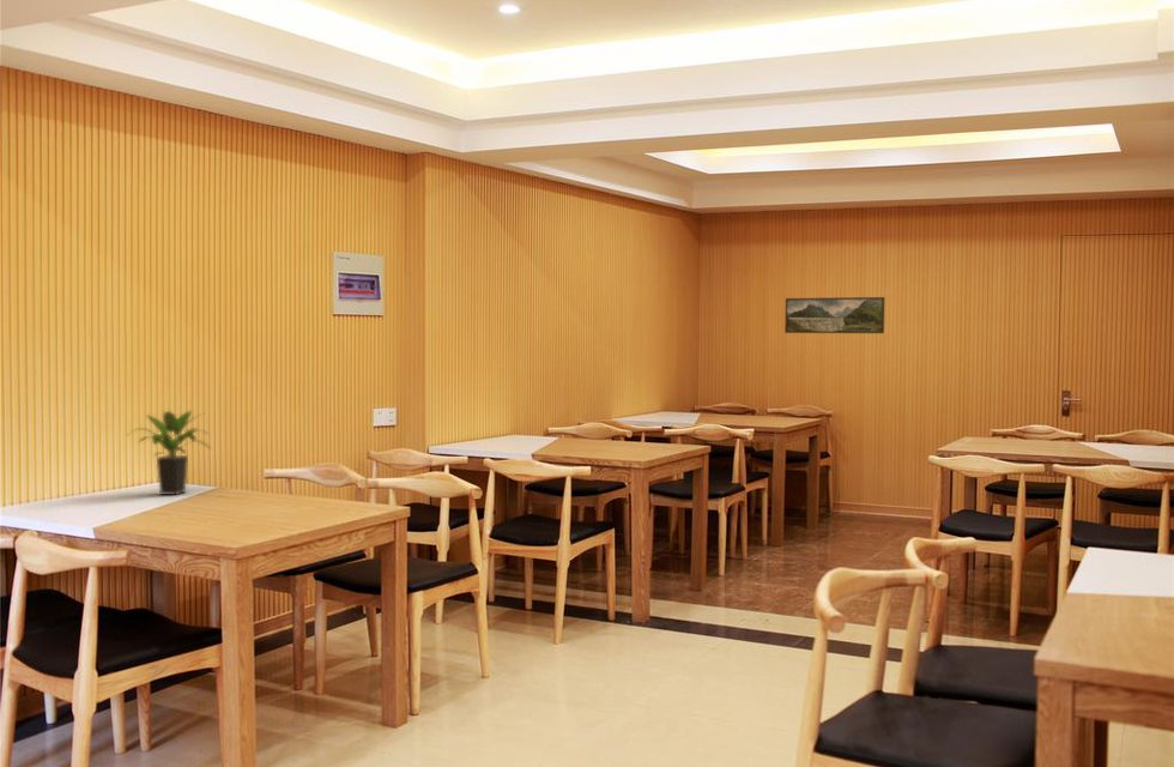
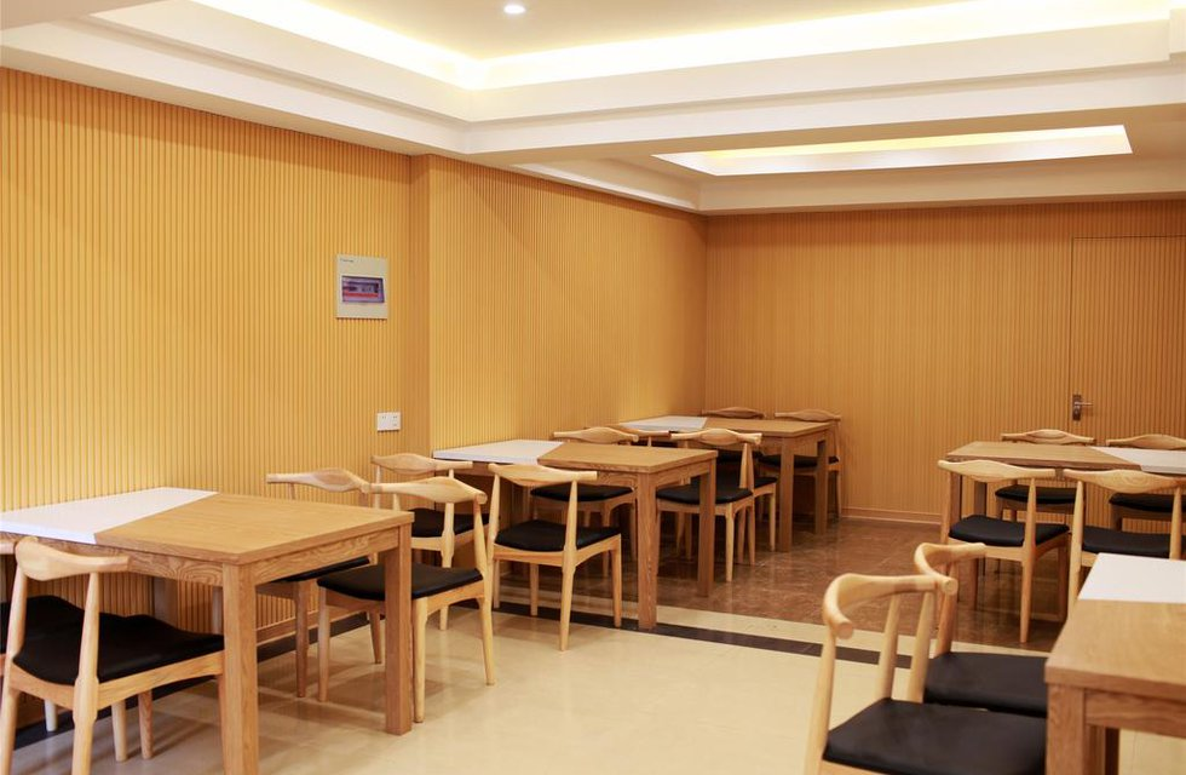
- potted plant (171, 451)
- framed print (833, 315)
